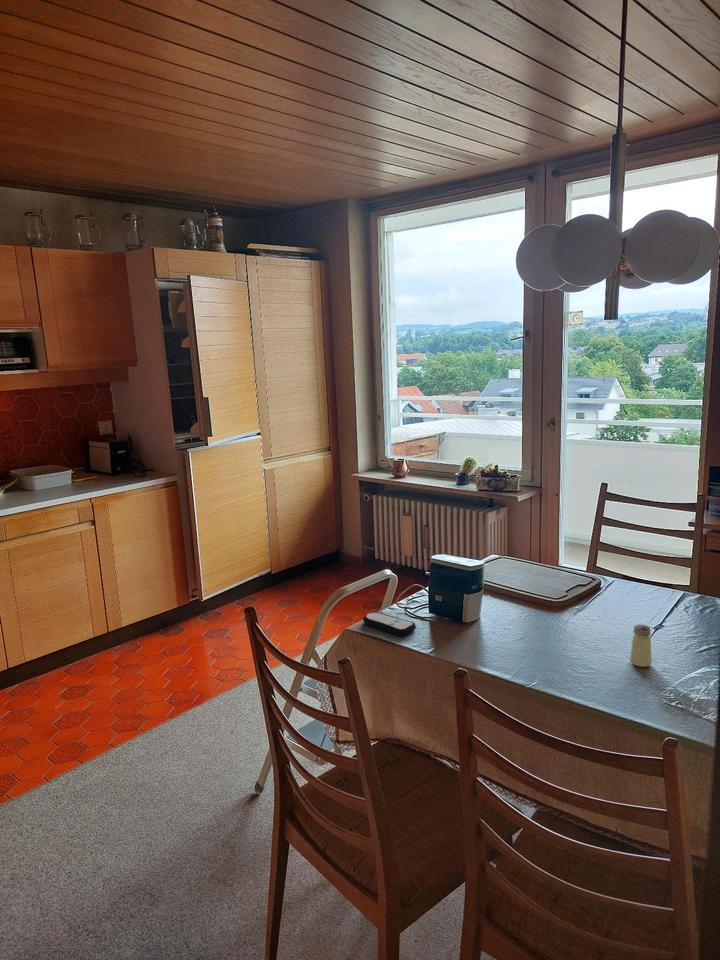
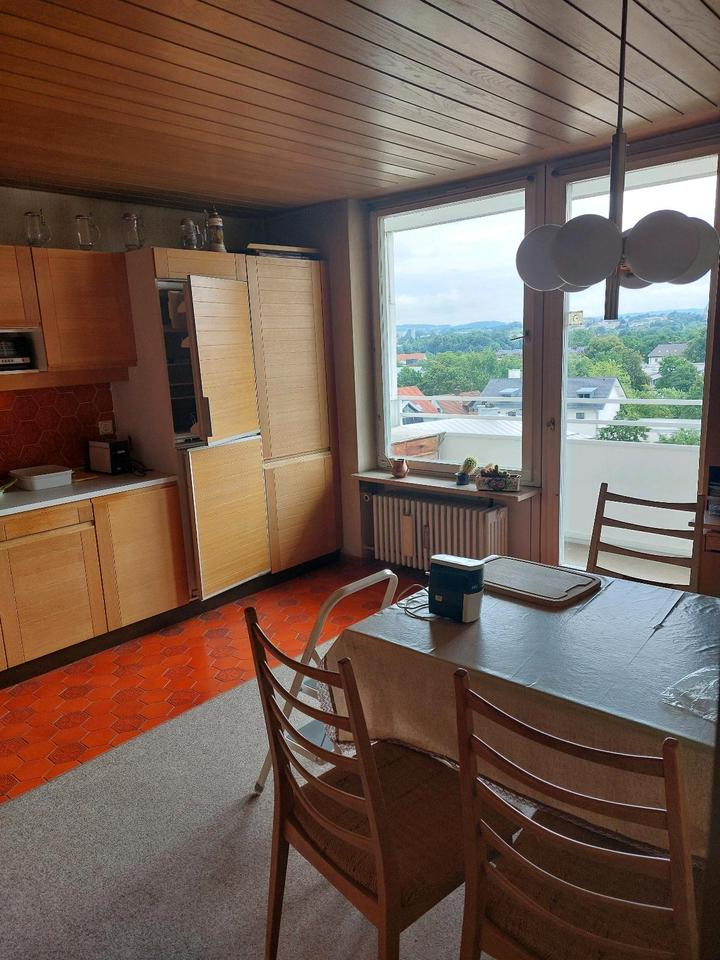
- saltshaker (641, 644)
- remote control (388, 622)
